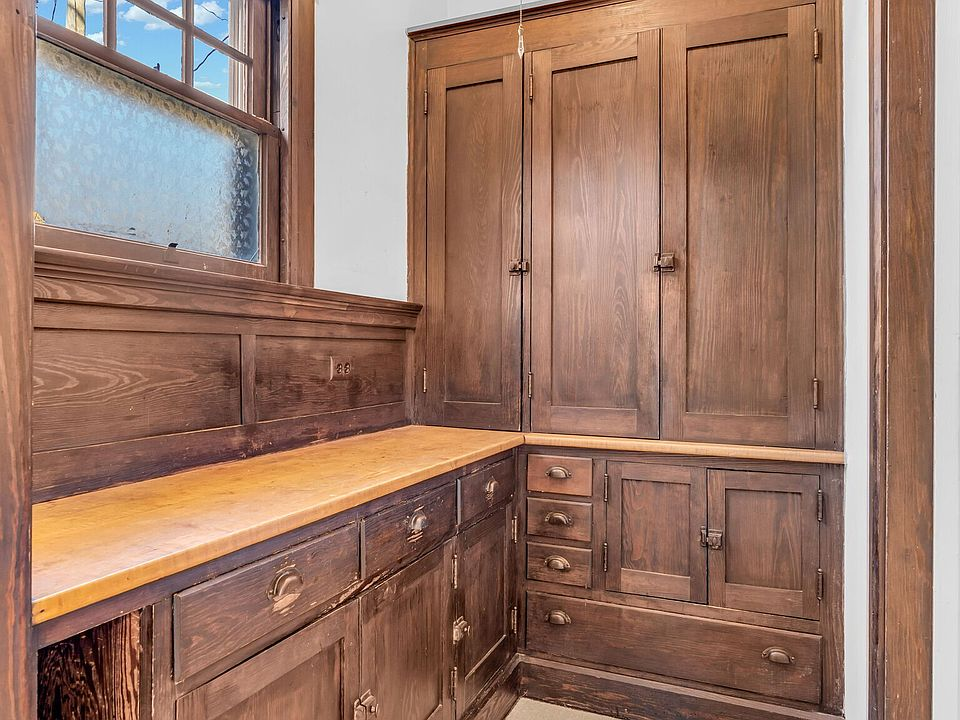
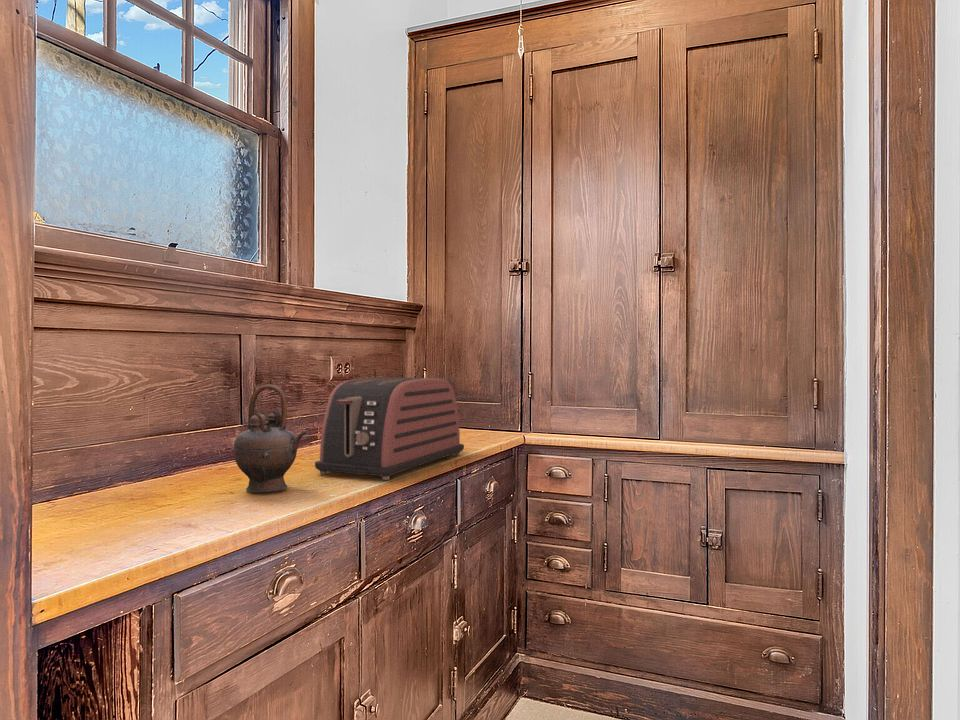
+ toaster (393, 421)
+ teapot (272, 437)
